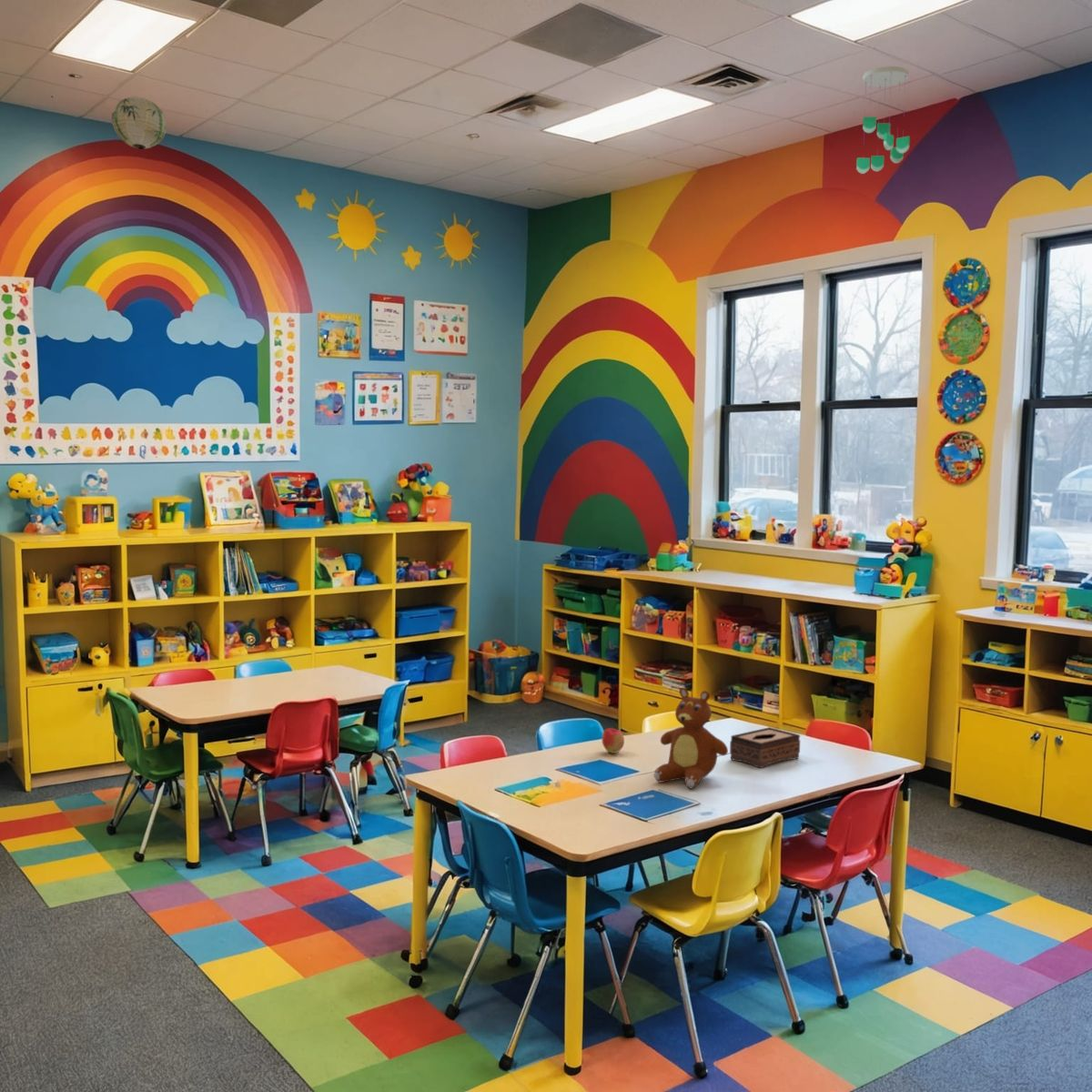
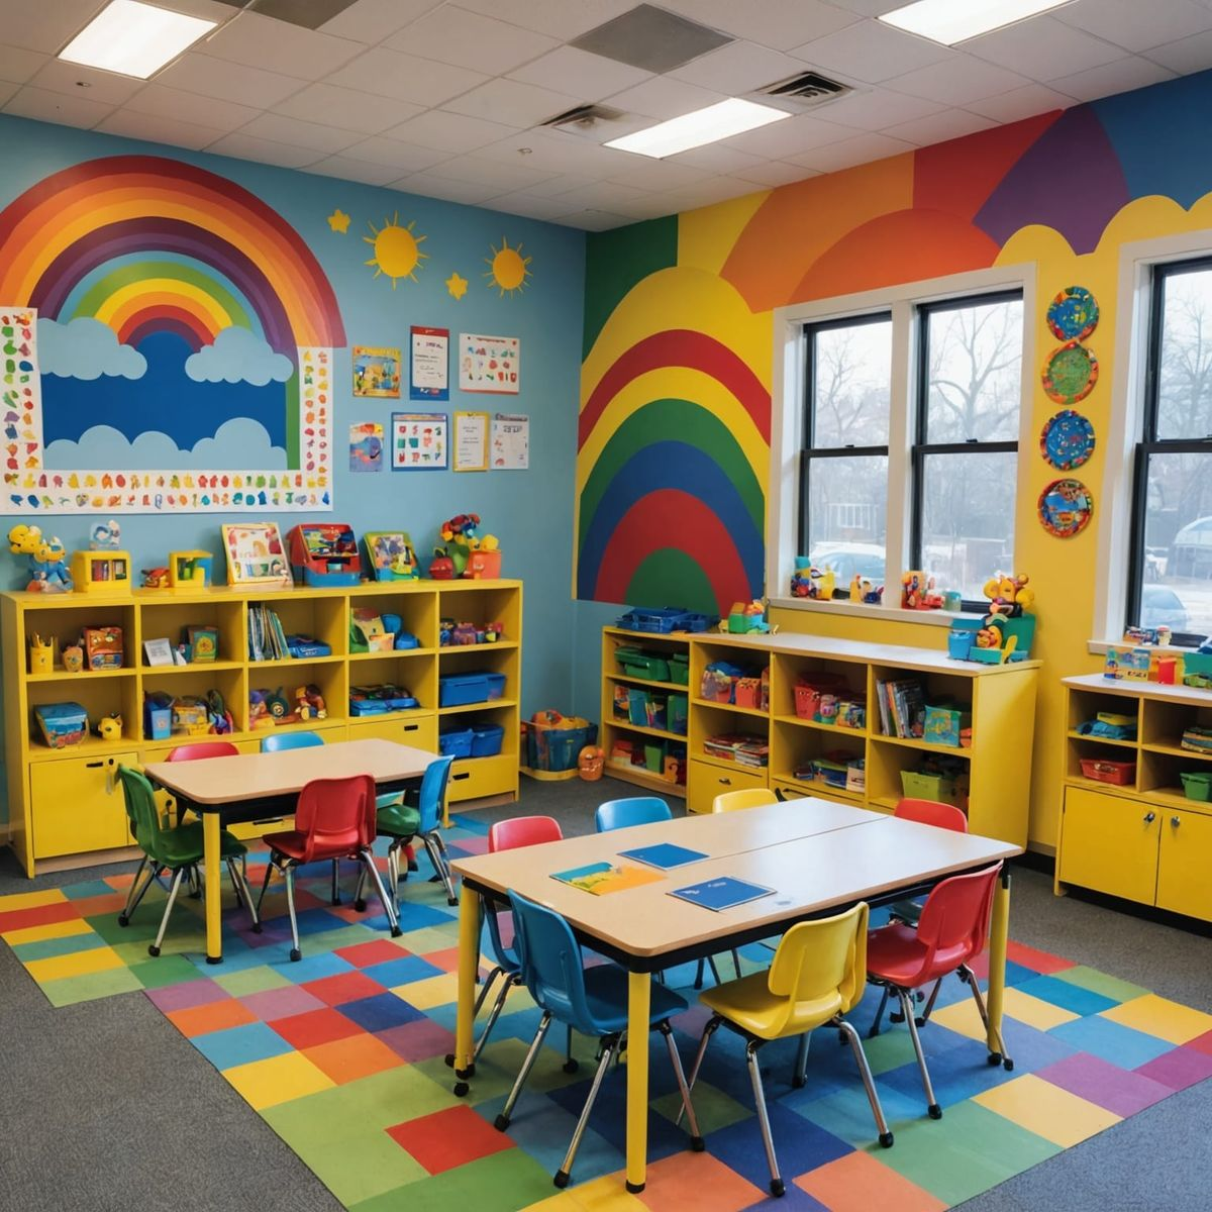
- teddy bear (687, 735)
- paper lantern (138, 123)
- apple (612, 741)
- tissue box (764, 746)
- ceiling mobile (884, 122)
